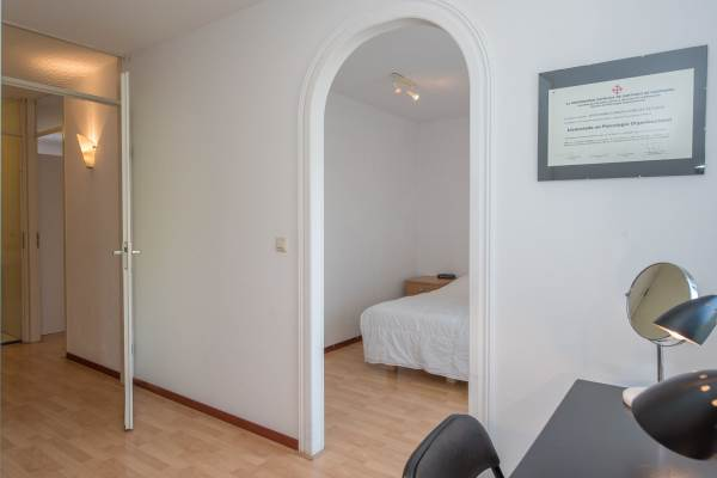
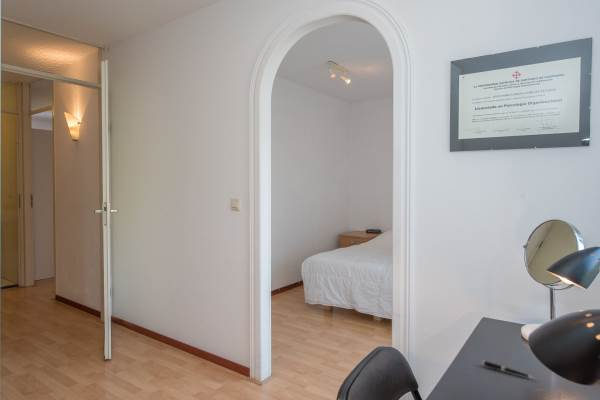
+ pen (508, 369)
